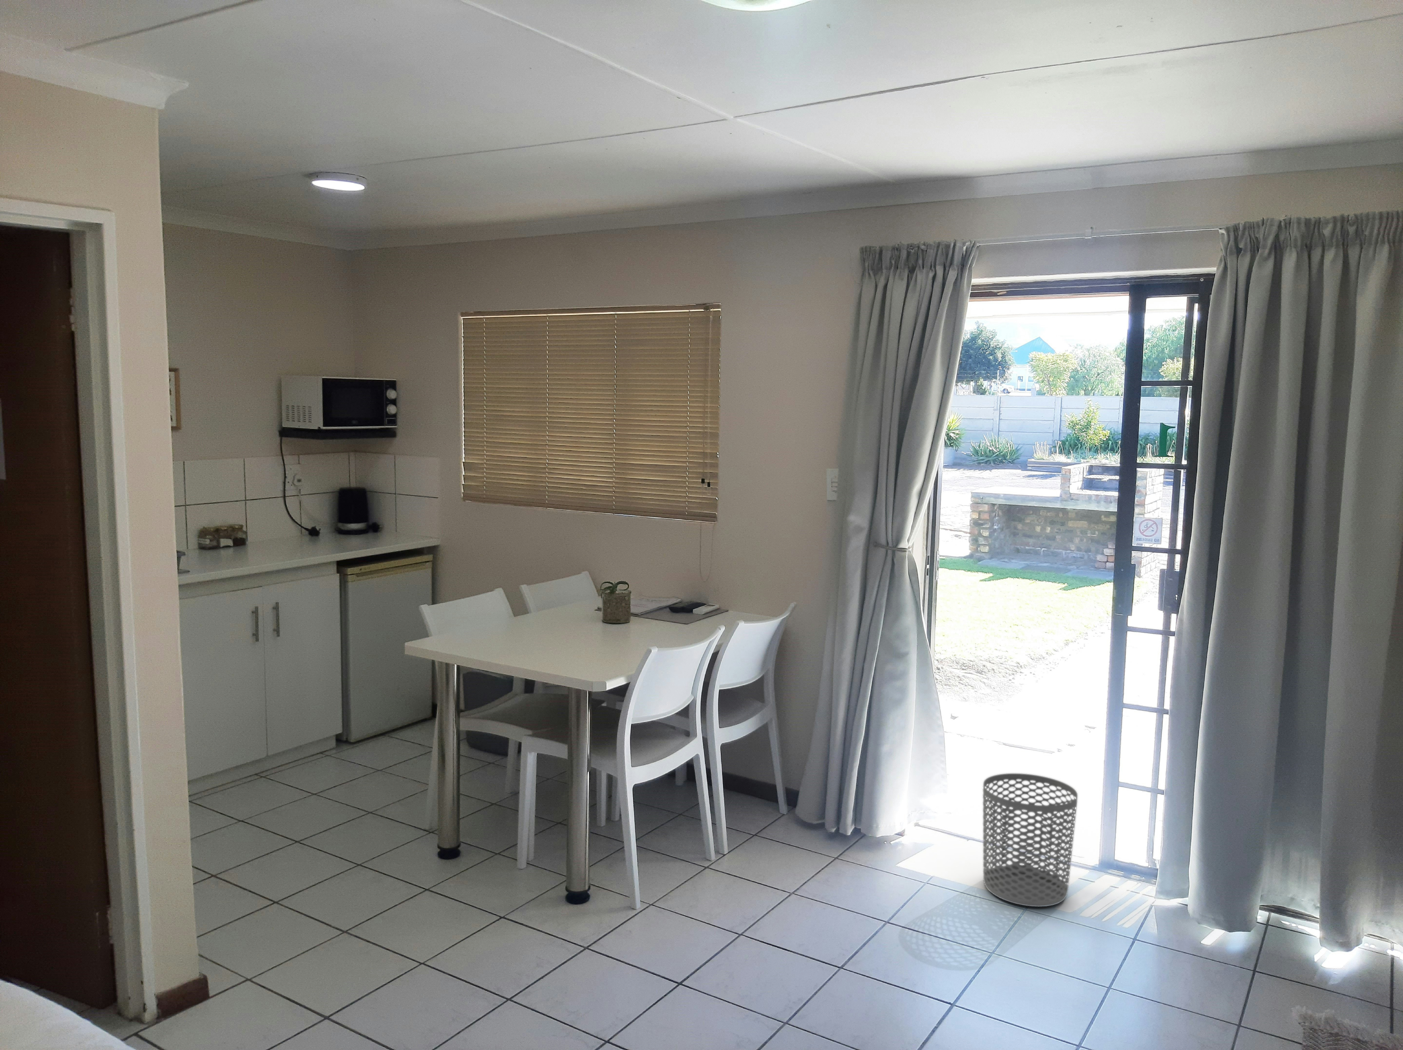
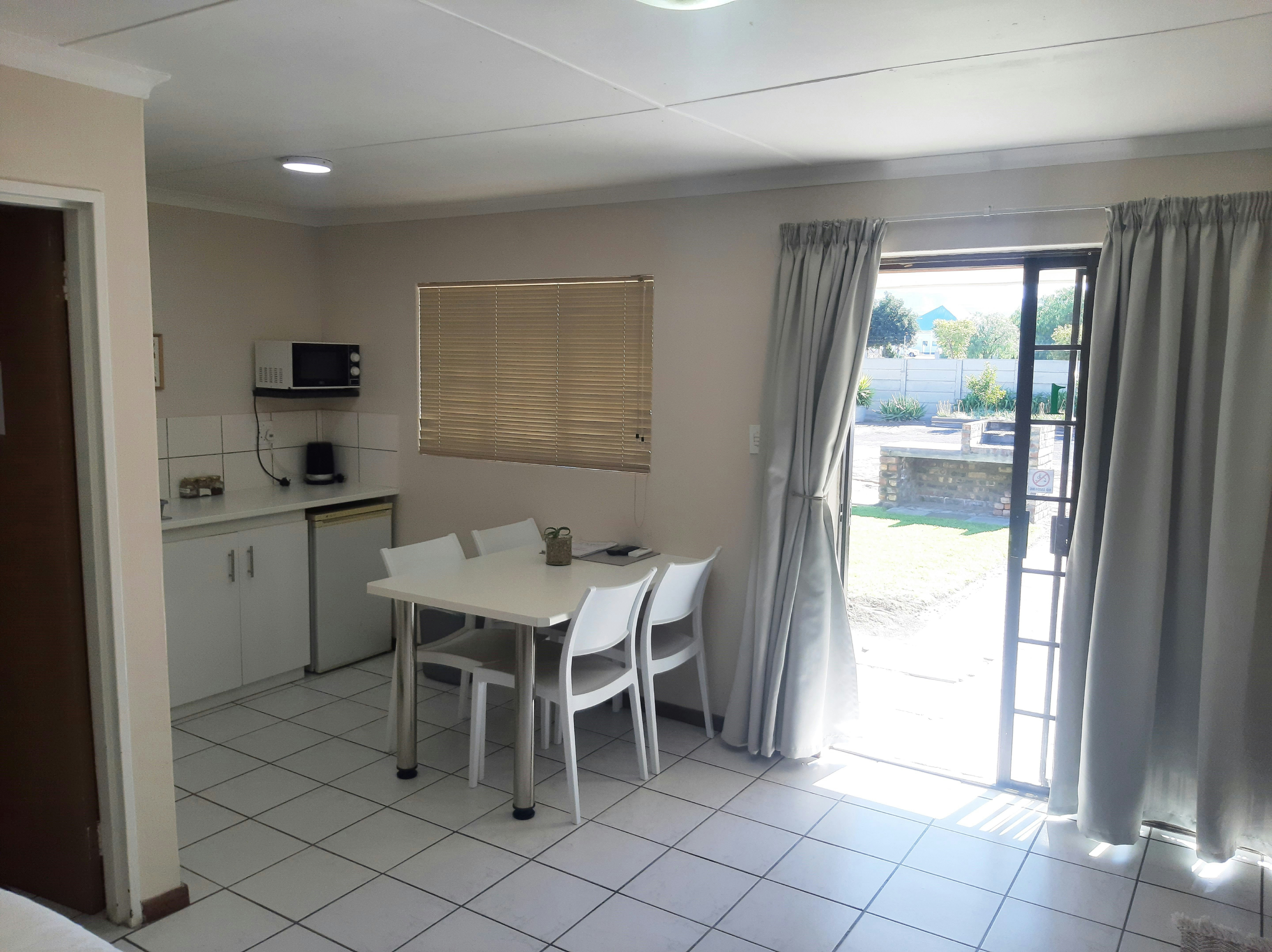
- waste bin (1027, 839)
